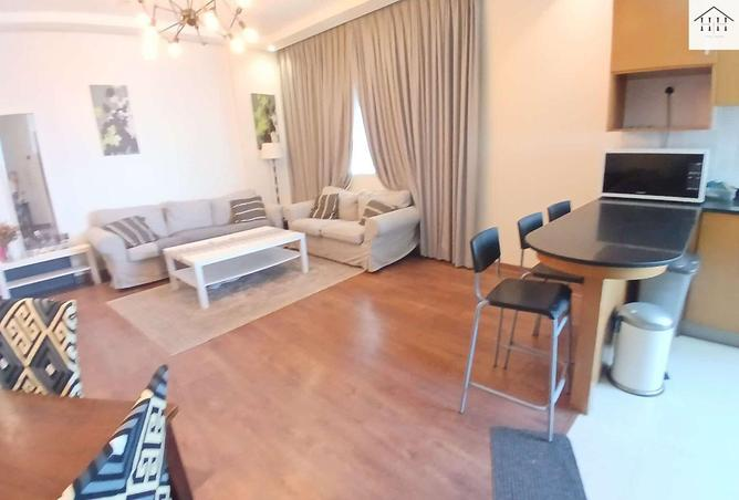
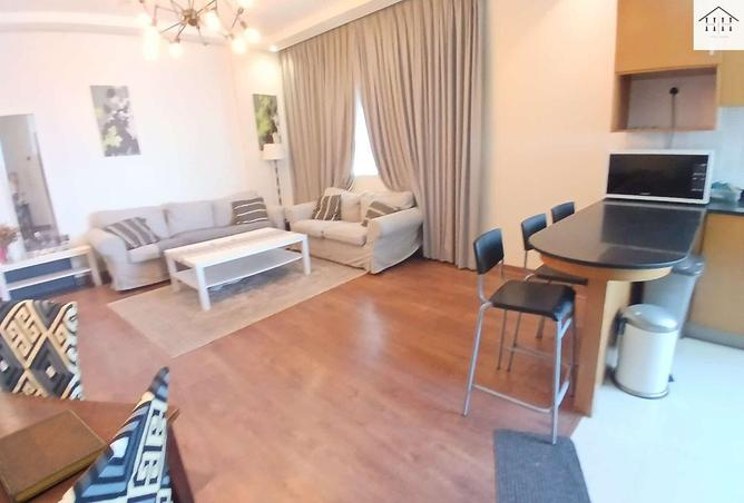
+ notebook (45, 450)
